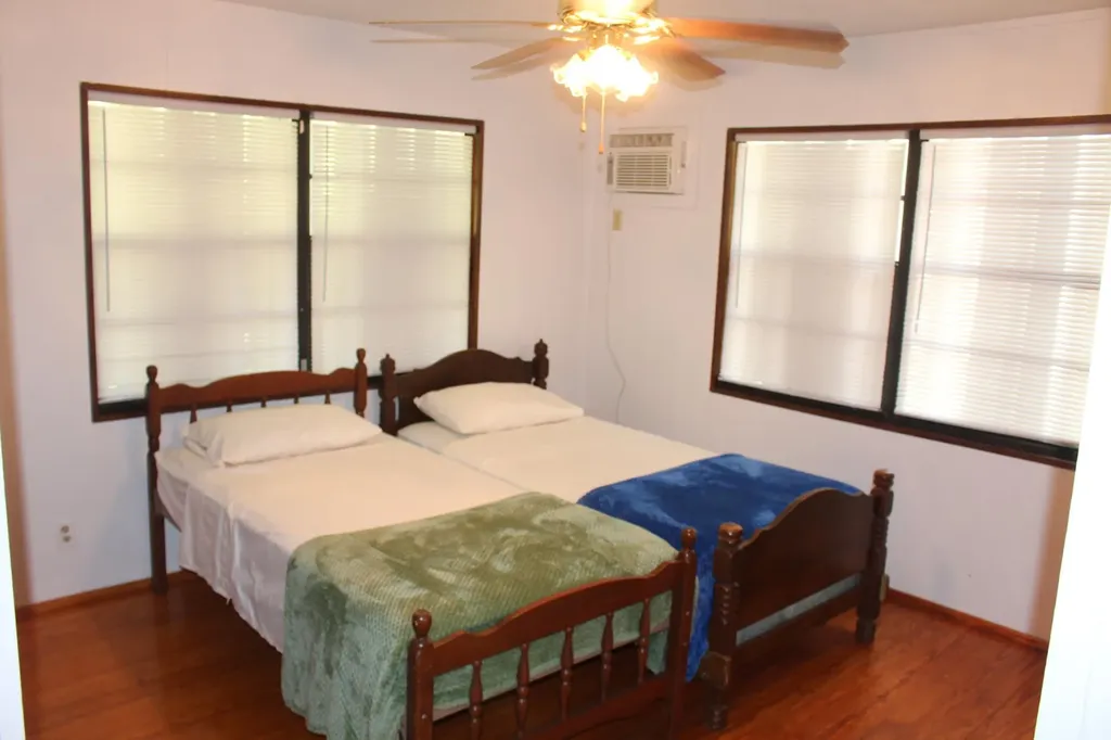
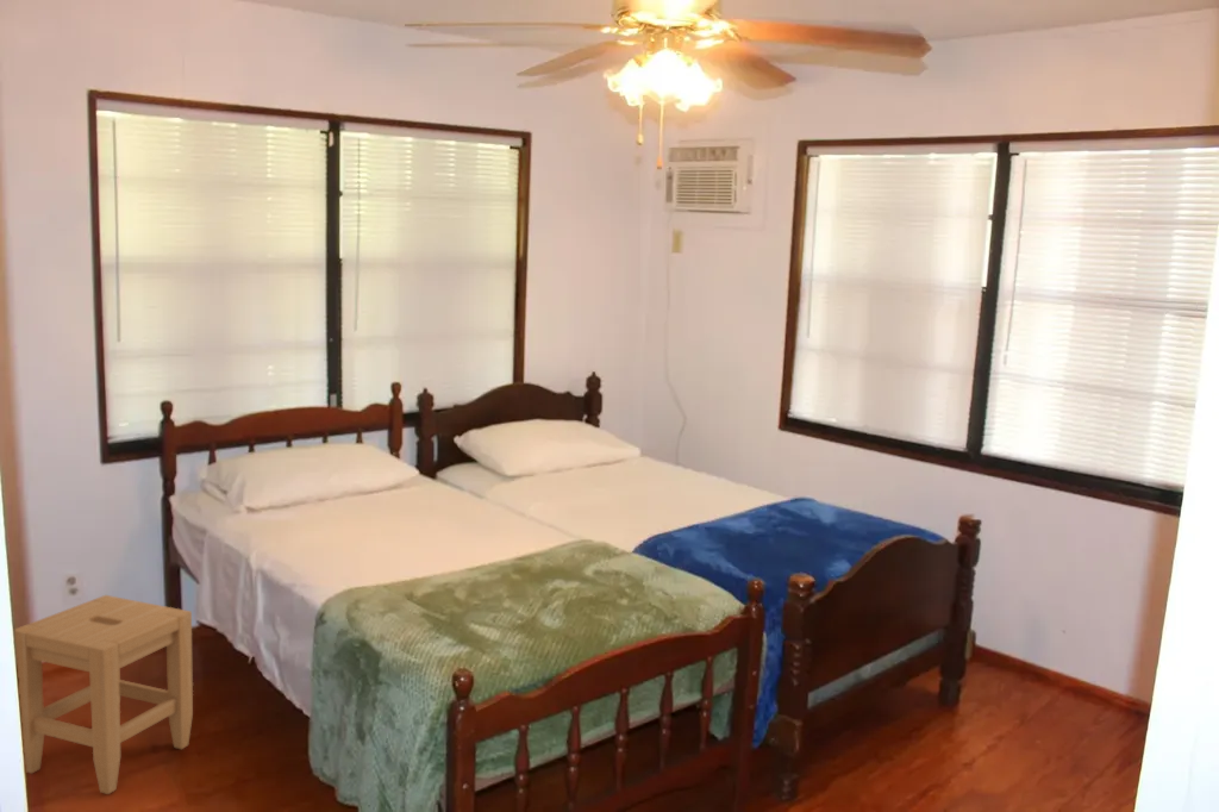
+ stool (106, 689)
